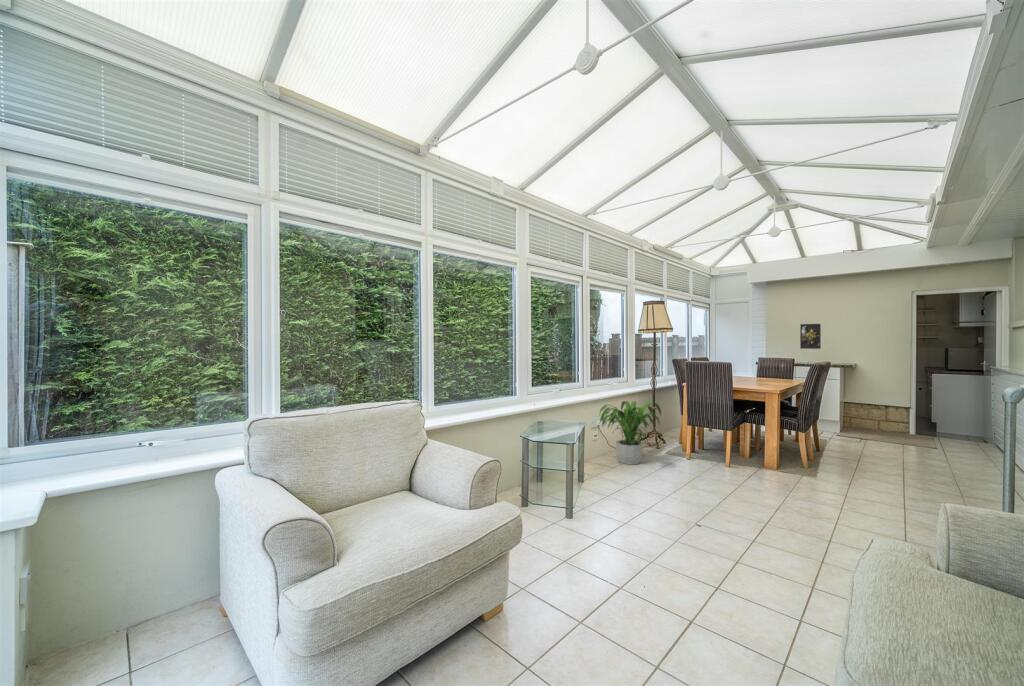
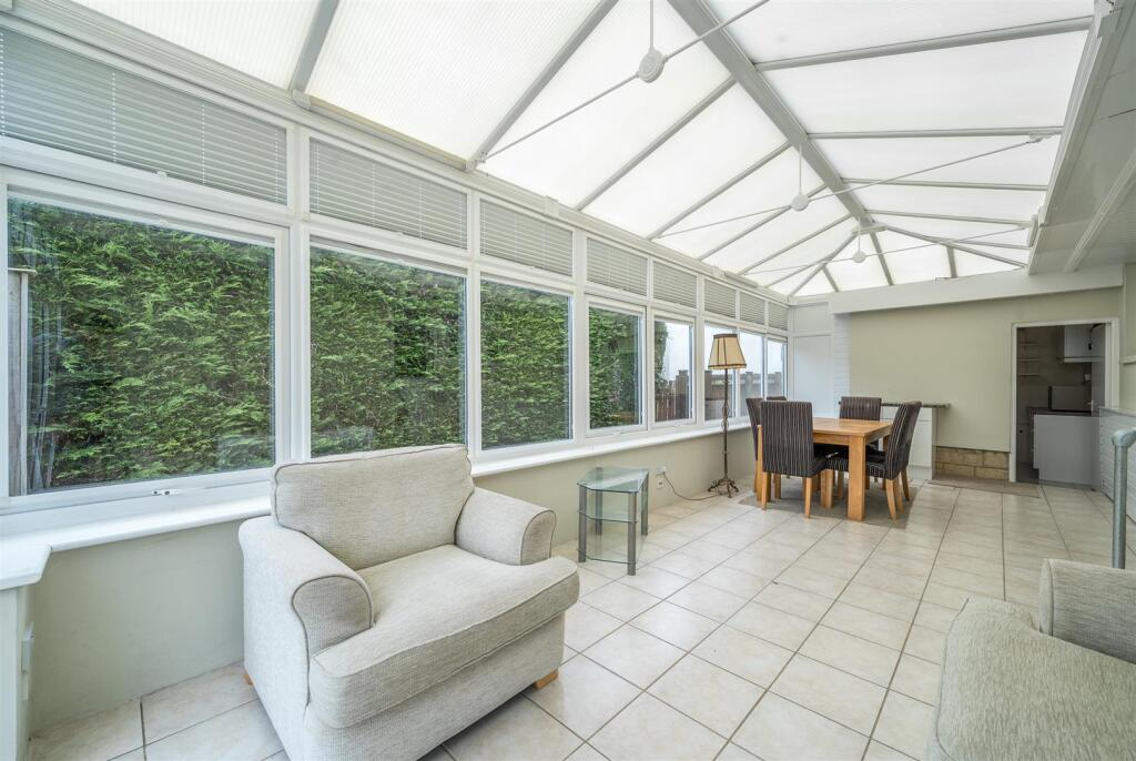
- potted plant (631, 431)
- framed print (810, 336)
